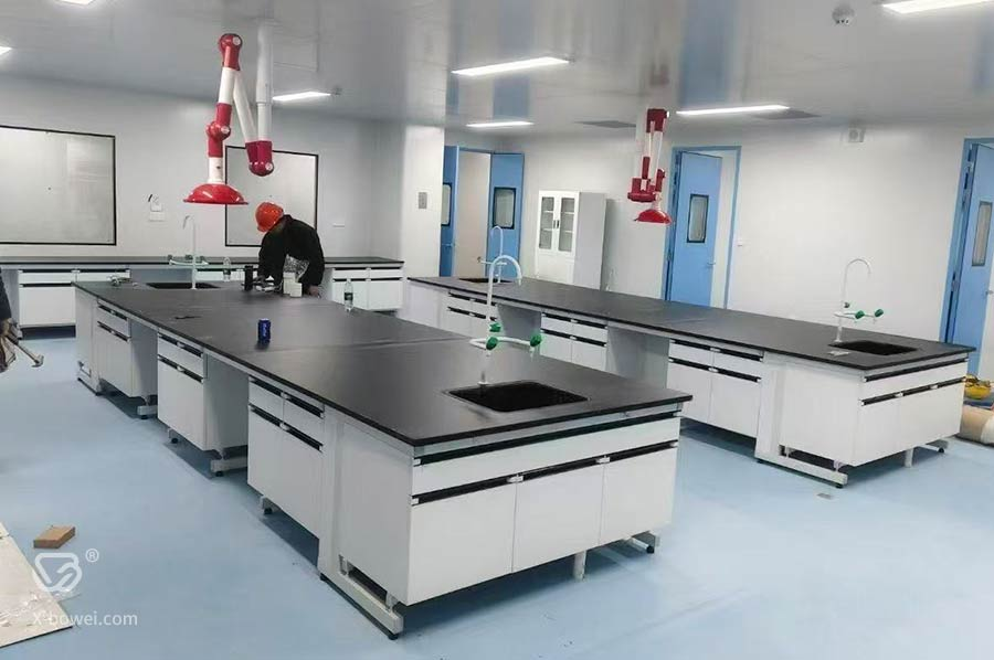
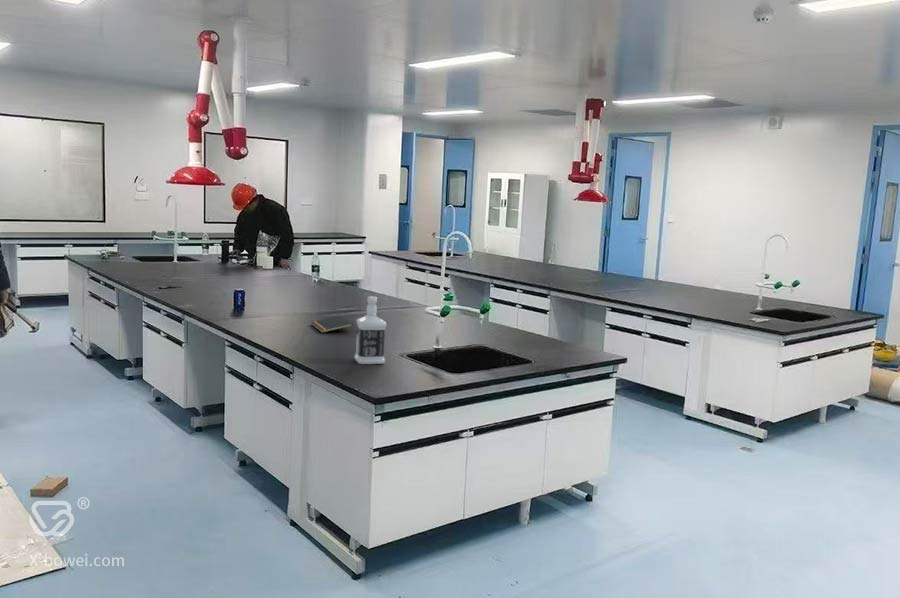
+ bottle (370, 329)
+ notepad (331, 324)
